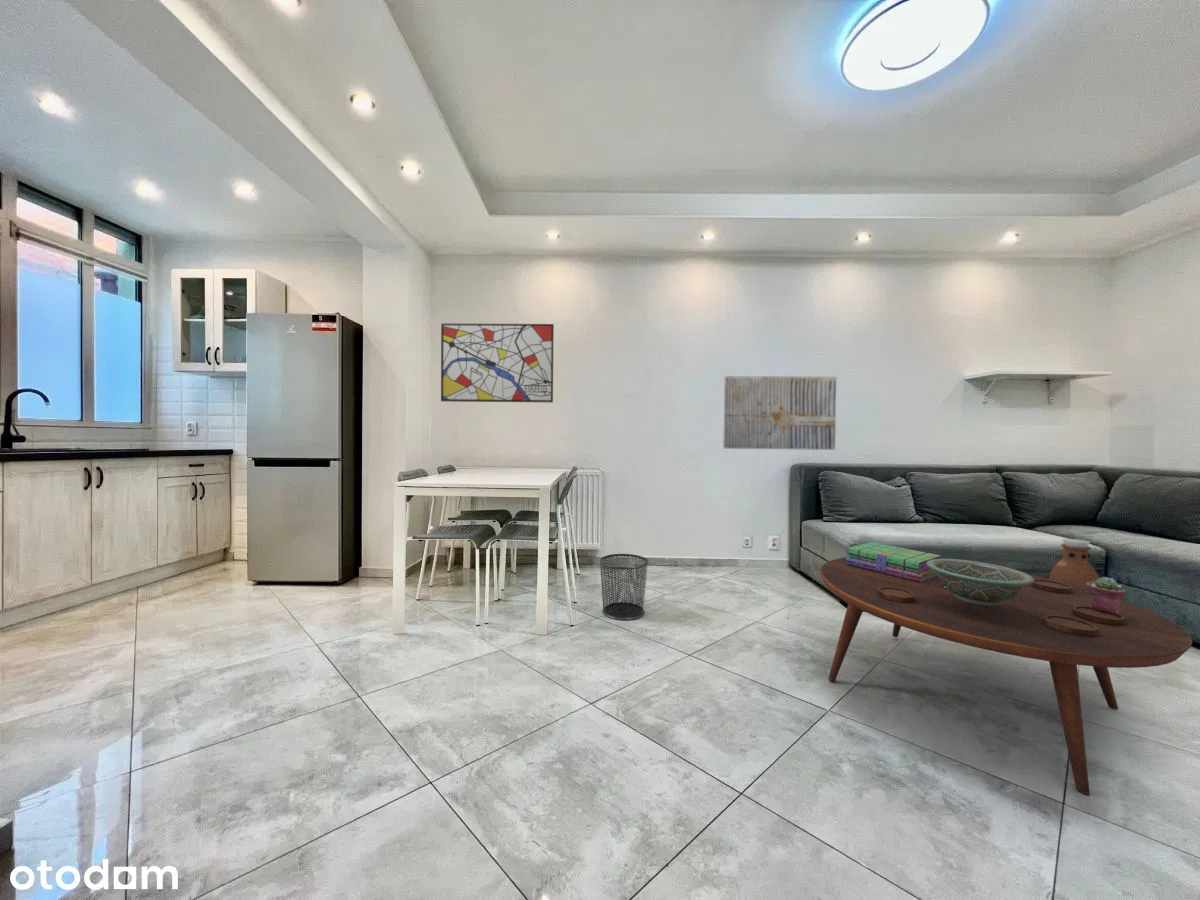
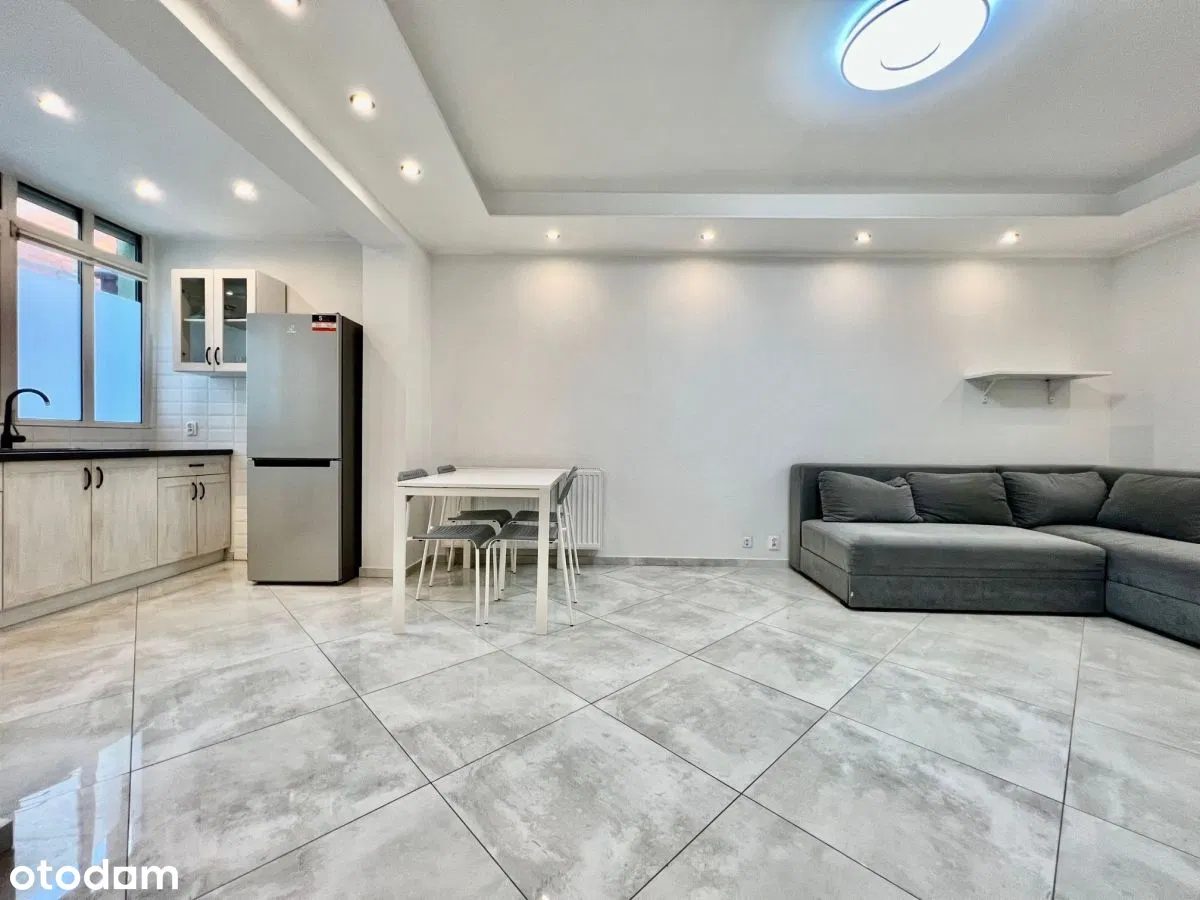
- potted succulent (1105, 596)
- decorative bowl (976, 589)
- coffee table (966, 638)
- wall art (779, 412)
- wall art (497, 362)
- waste bin (623, 585)
- vase (1074, 582)
- stack of books (892, 558)
